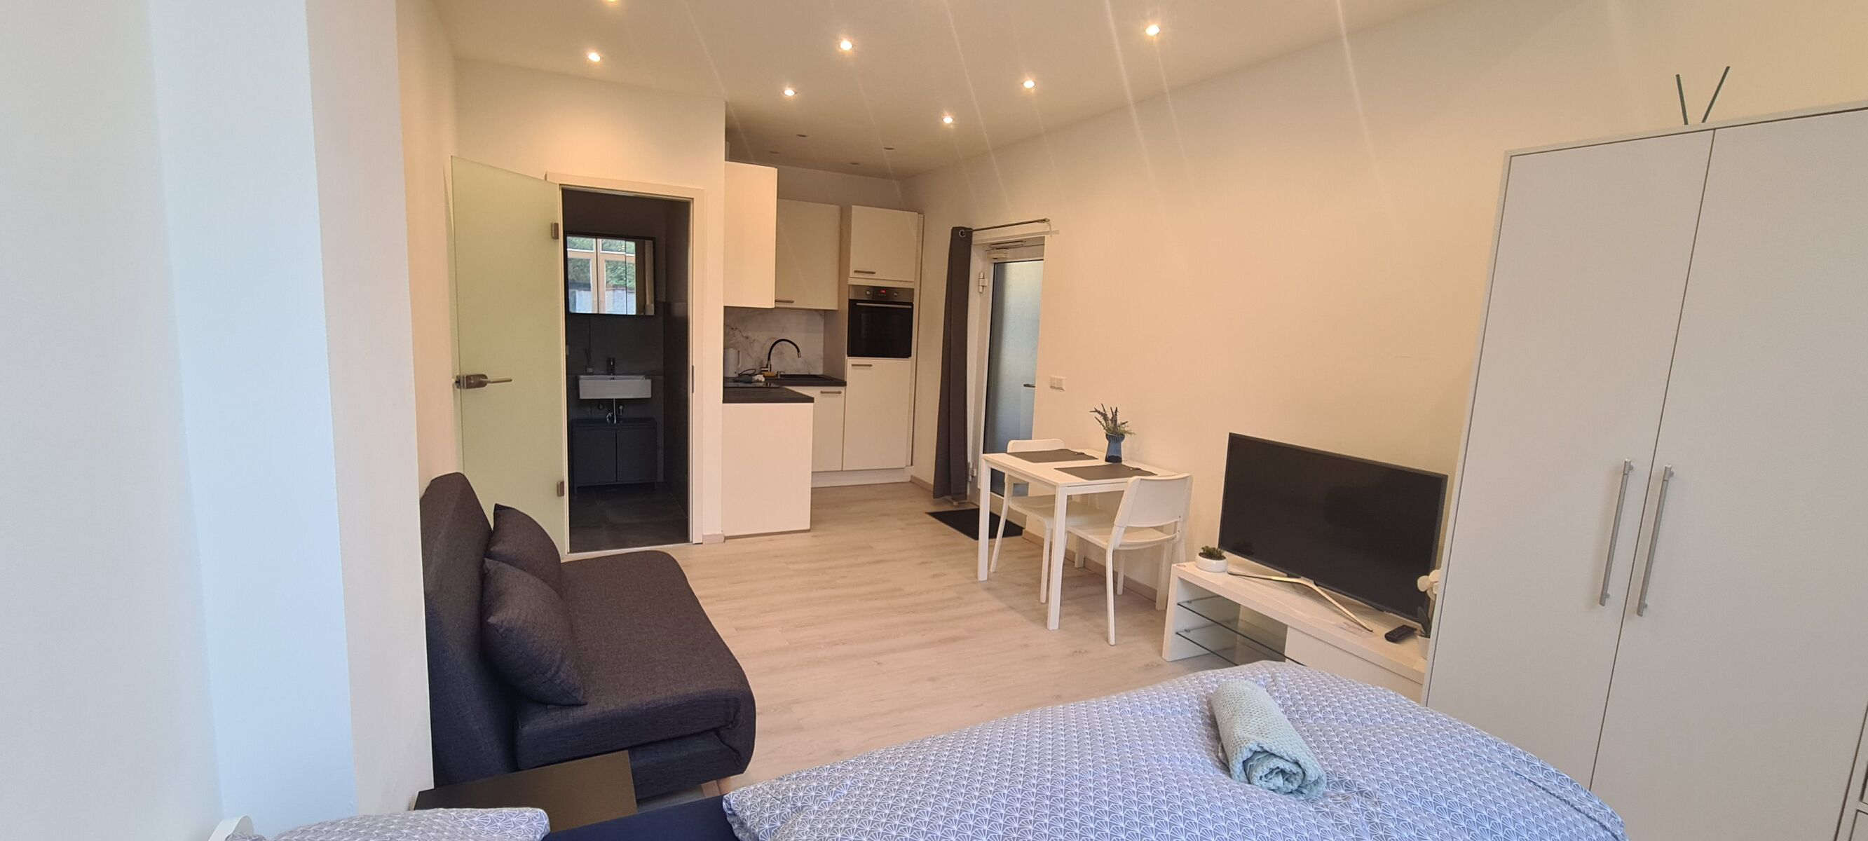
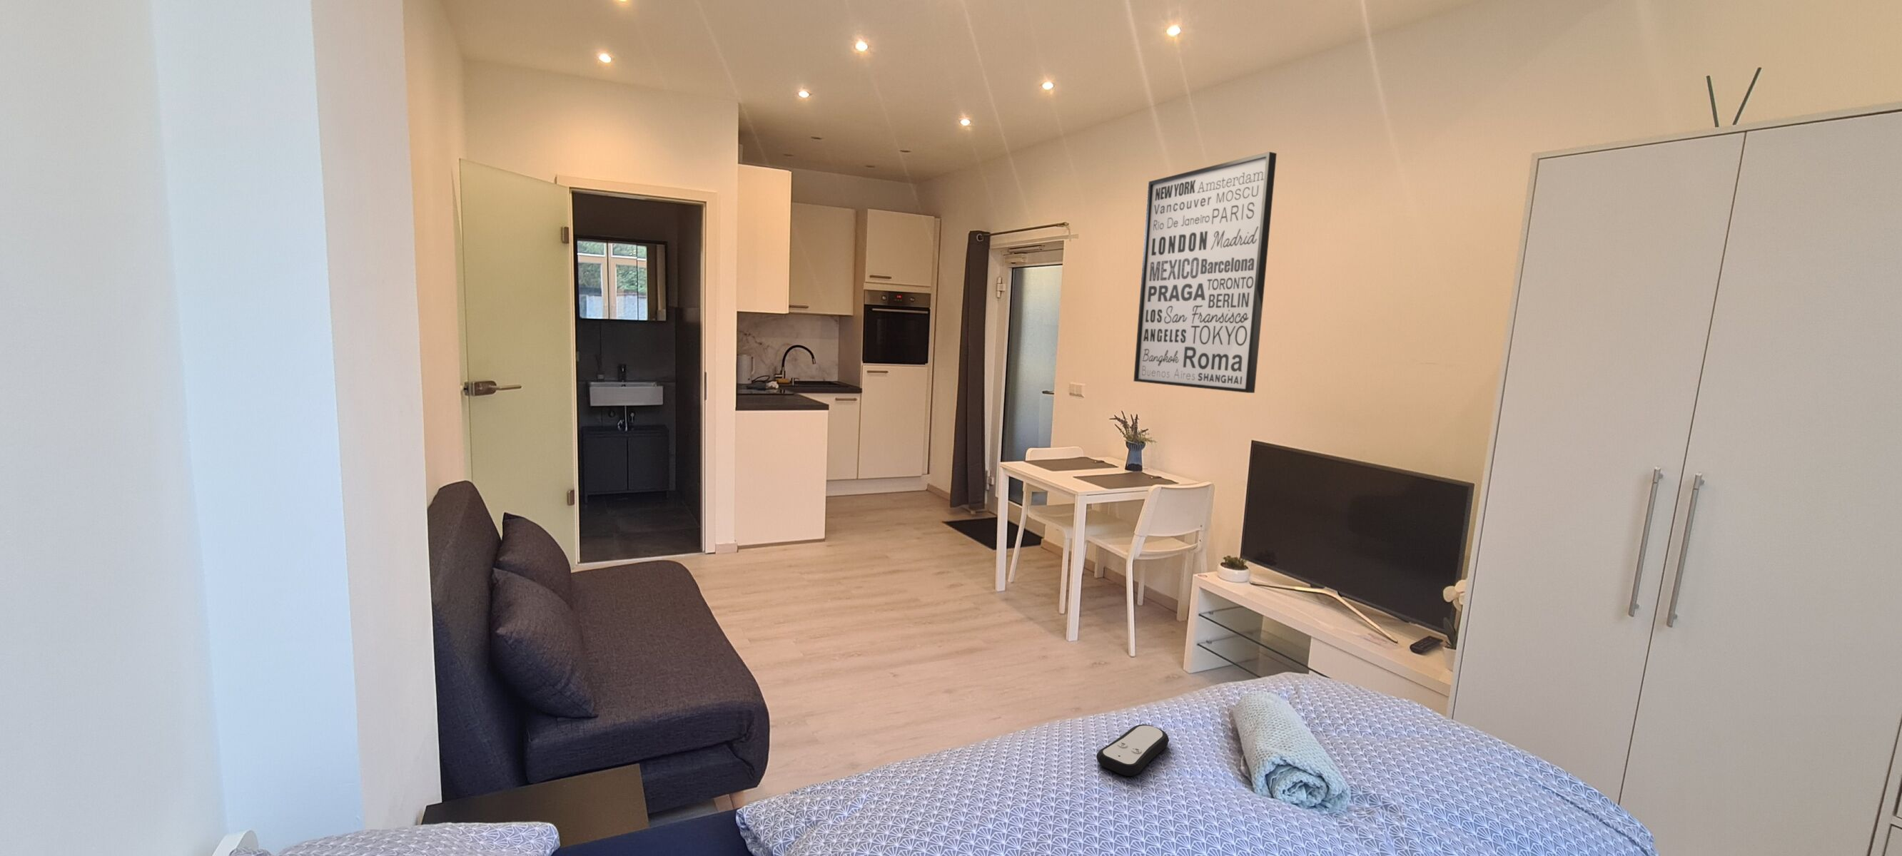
+ remote control (1135, 748)
+ wall art (1197, 279)
